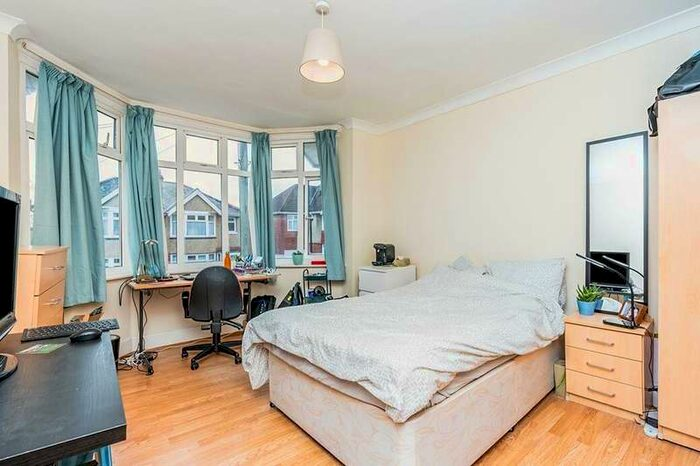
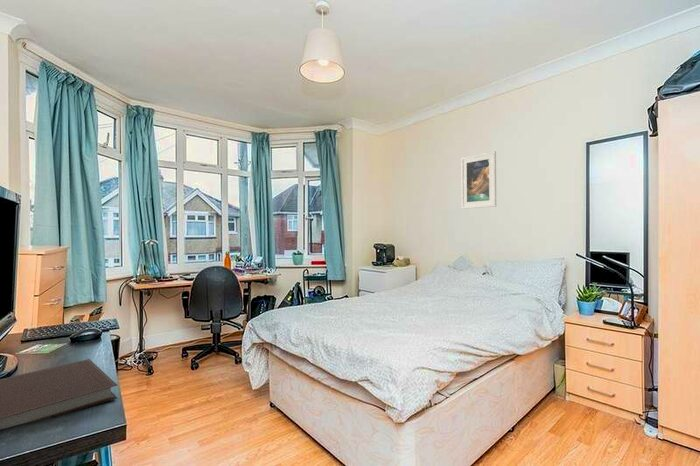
+ notebook (48, 390)
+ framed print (477, 181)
